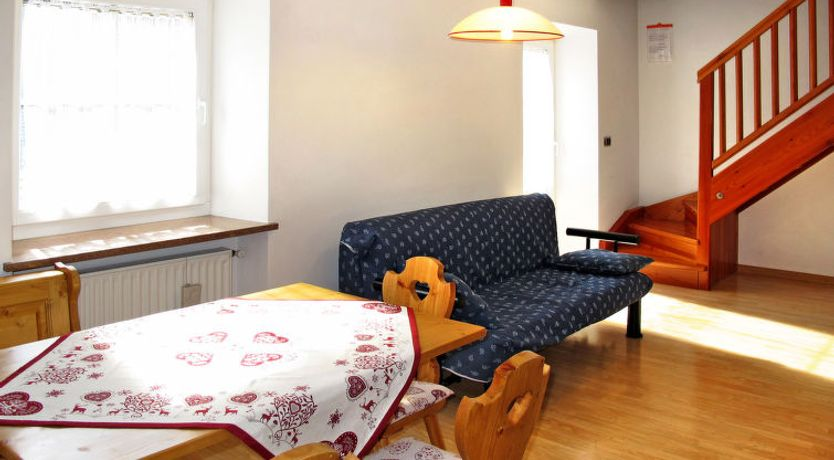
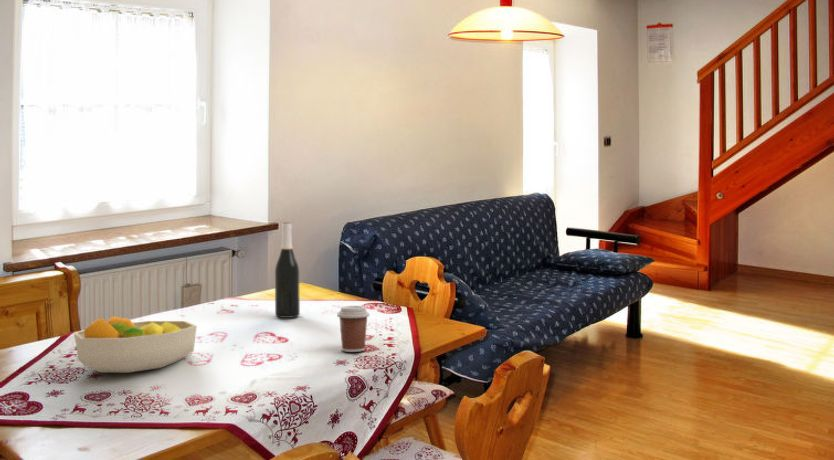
+ fruit bowl (137, 338)
+ wine bottle (287, 269)
+ coffee cup (353, 328)
